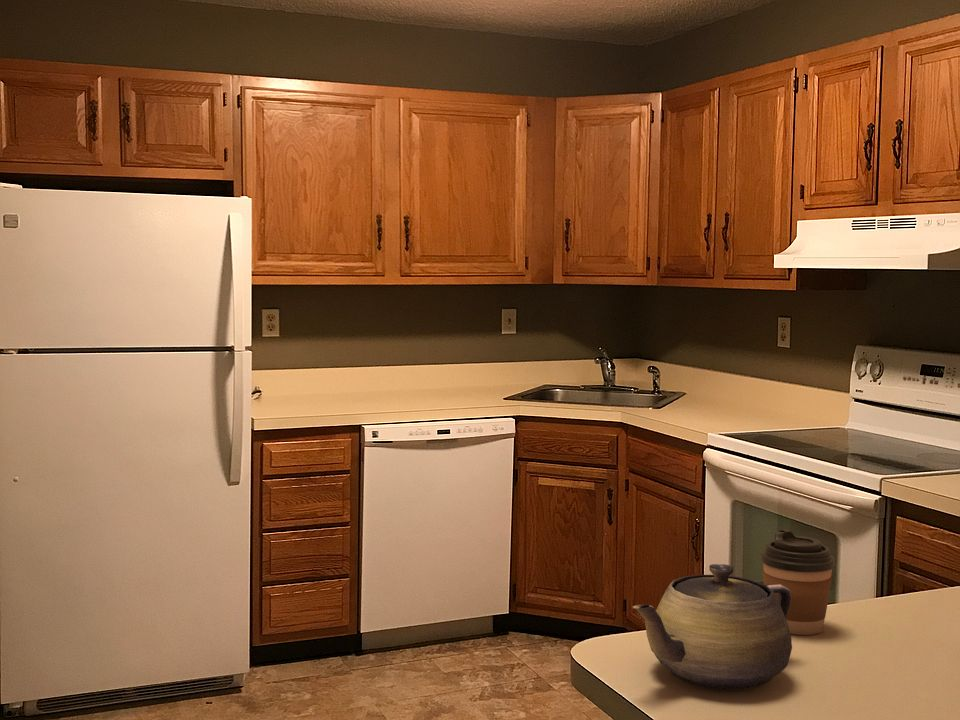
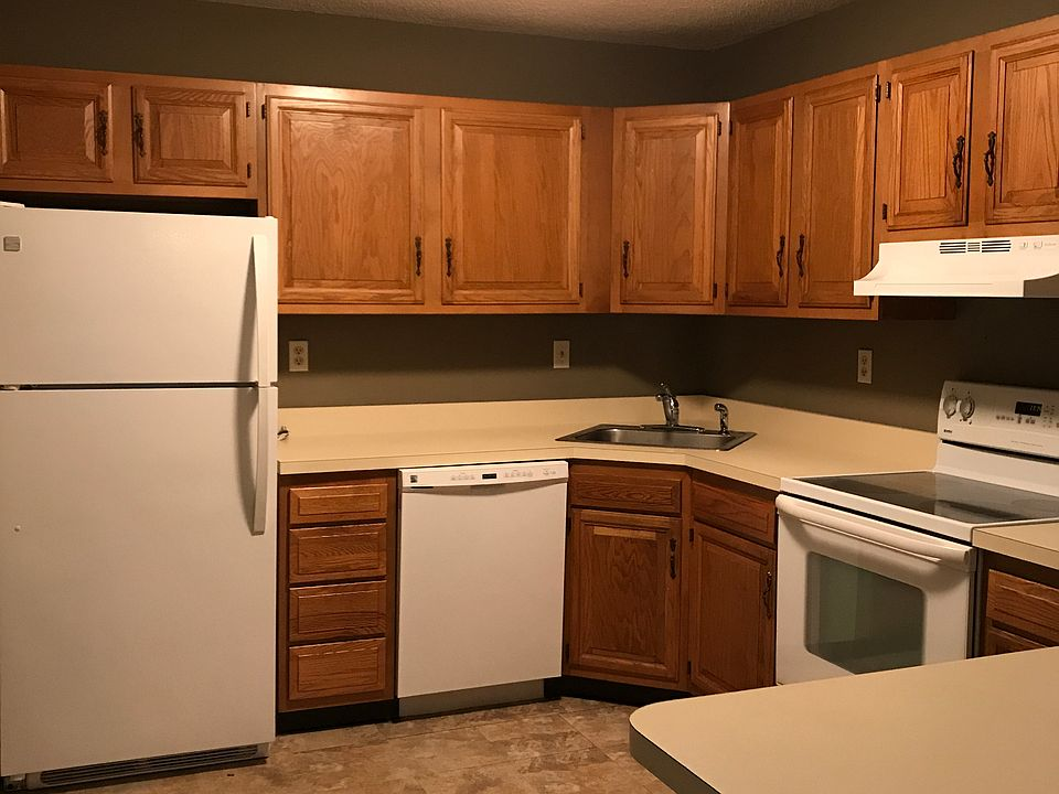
- teapot (714, 620)
- coffee cup (796, 580)
